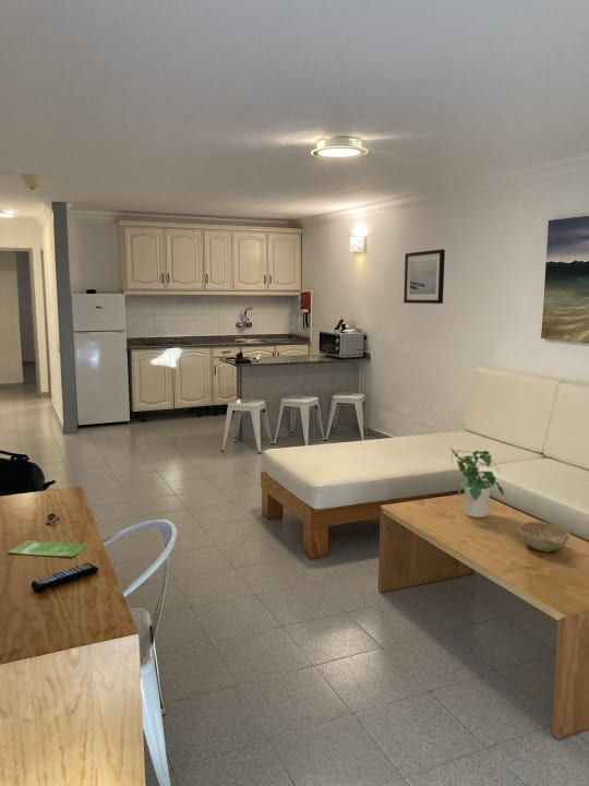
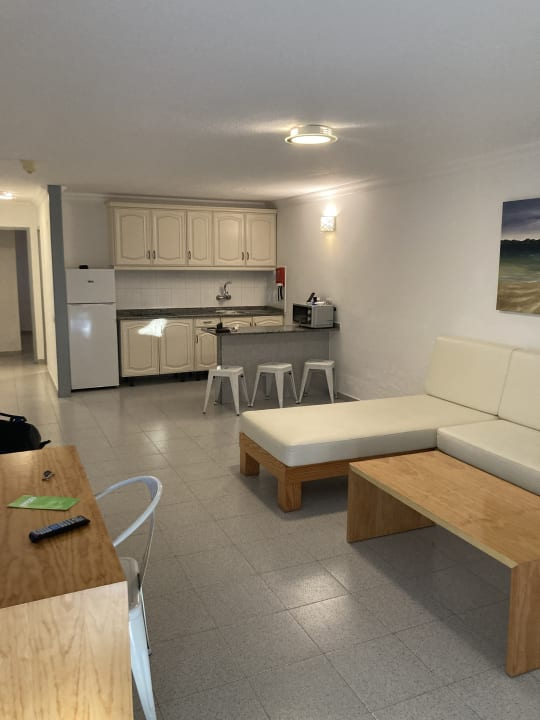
- wall art (423, 277)
- decorative bowl (543, 538)
- potted plant (477, 481)
